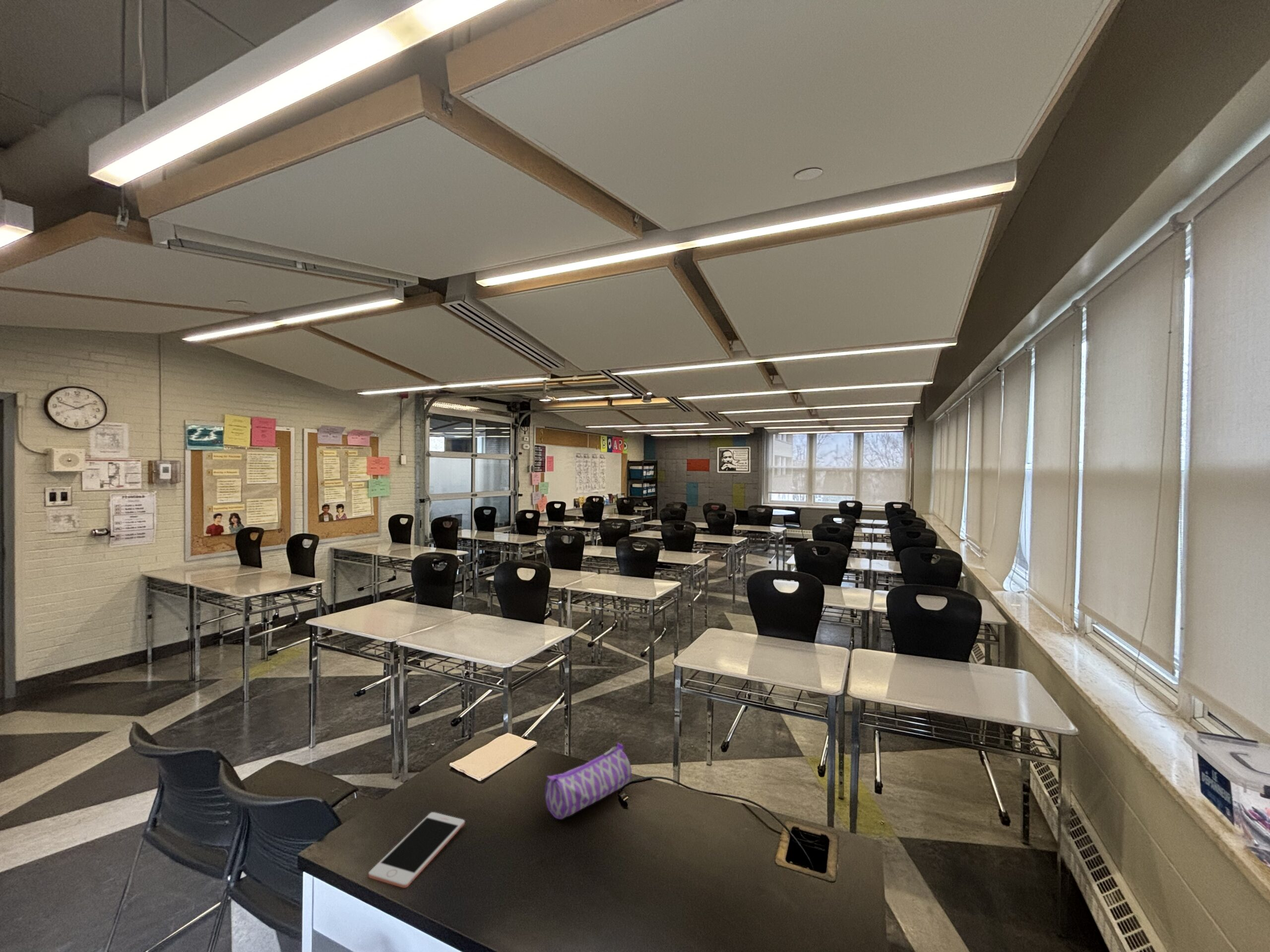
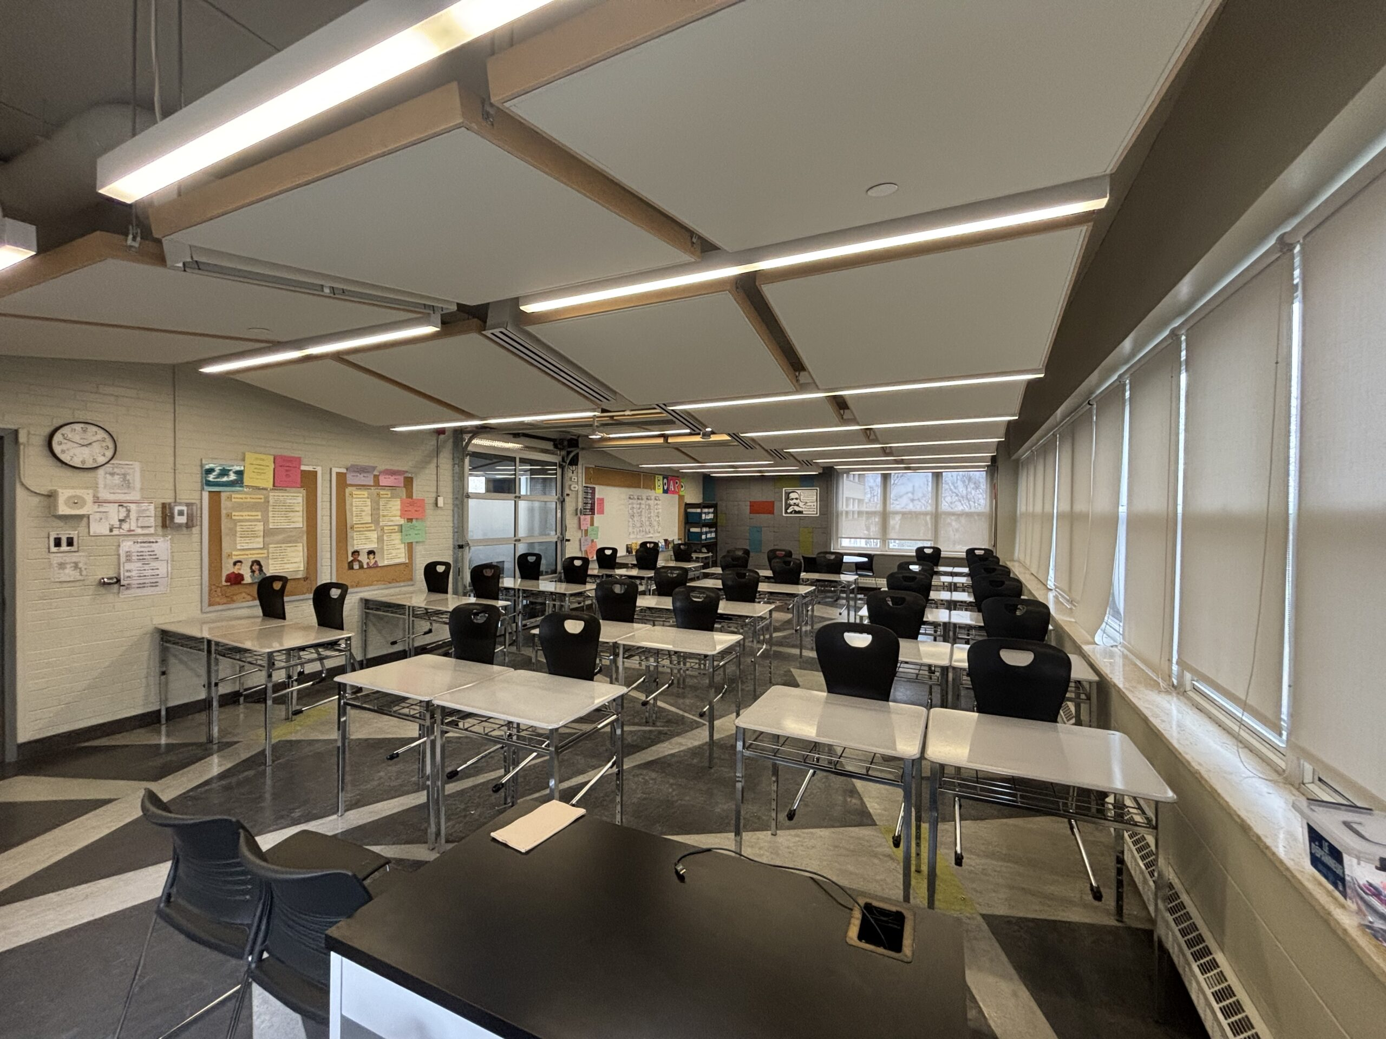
- cell phone (420, 846)
- pencil case (590, 779)
